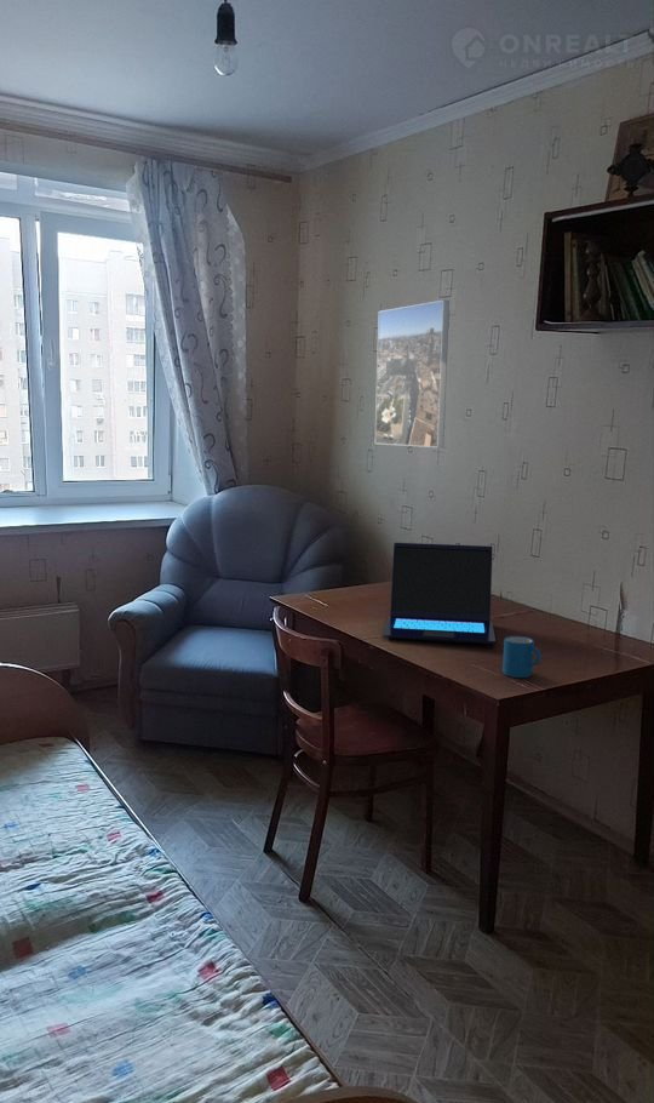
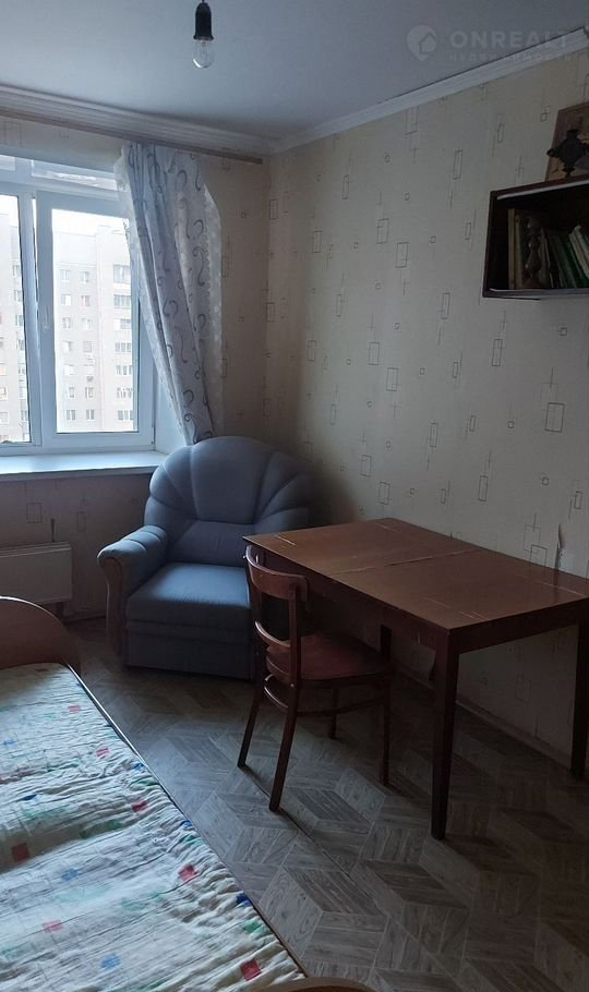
- mug (523, 658)
- laptop (440, 589)
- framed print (409, 376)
